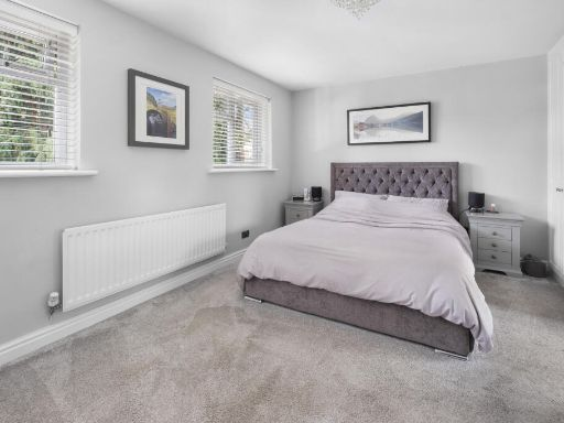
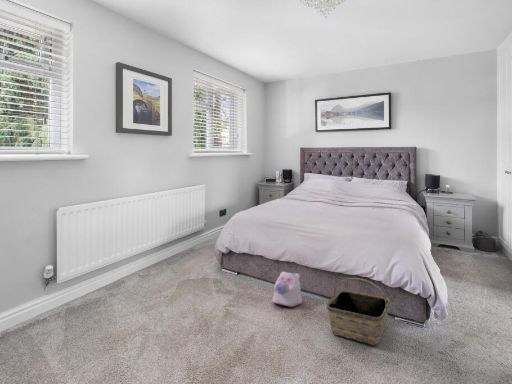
+ basket (358, 304)
+ plush toy (287, 287)
